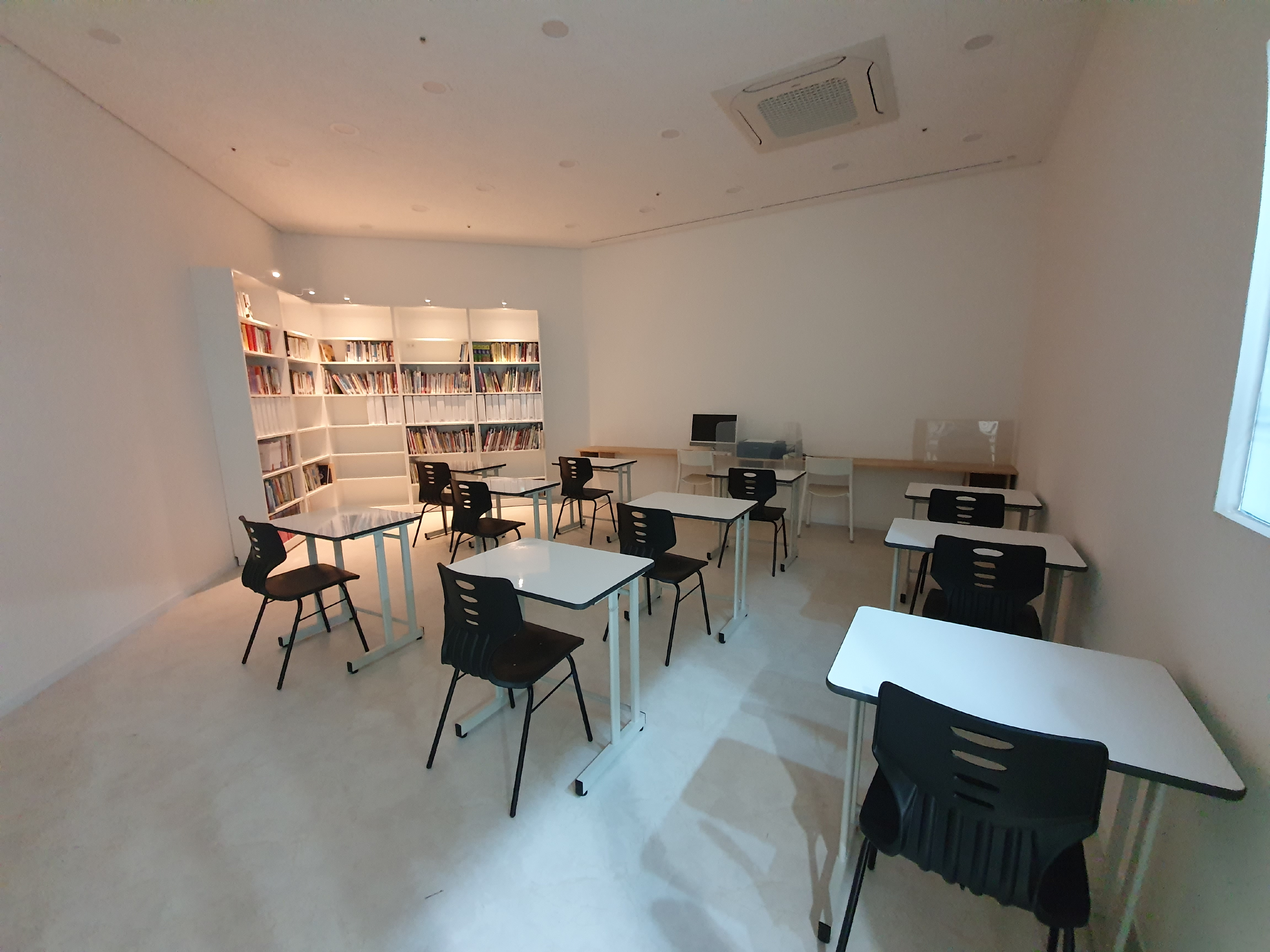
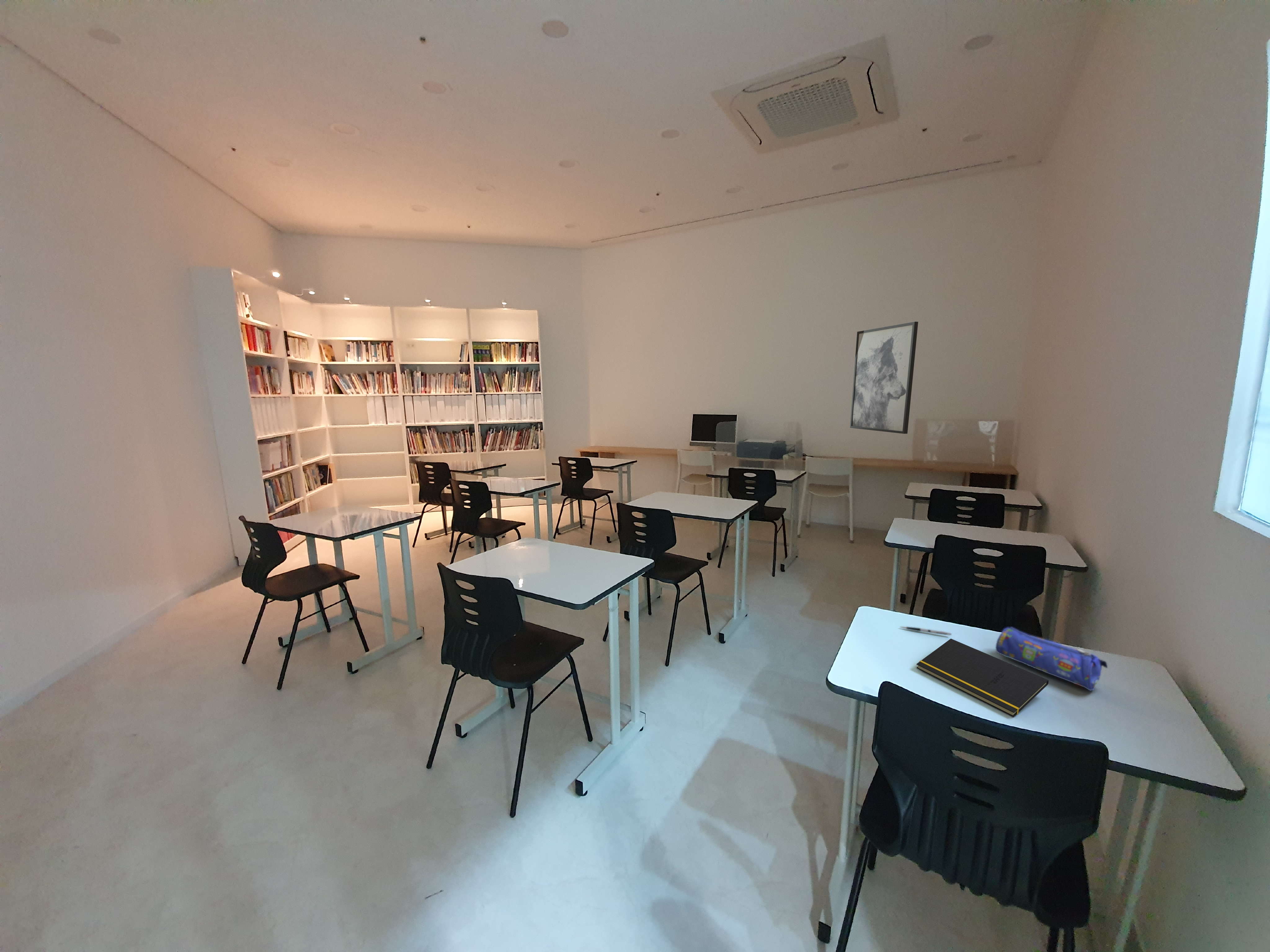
+ notepad (979, 673)
+ pen (925, 630)
+ pencil case (1047, 655)
+ wall art (881, 380)
